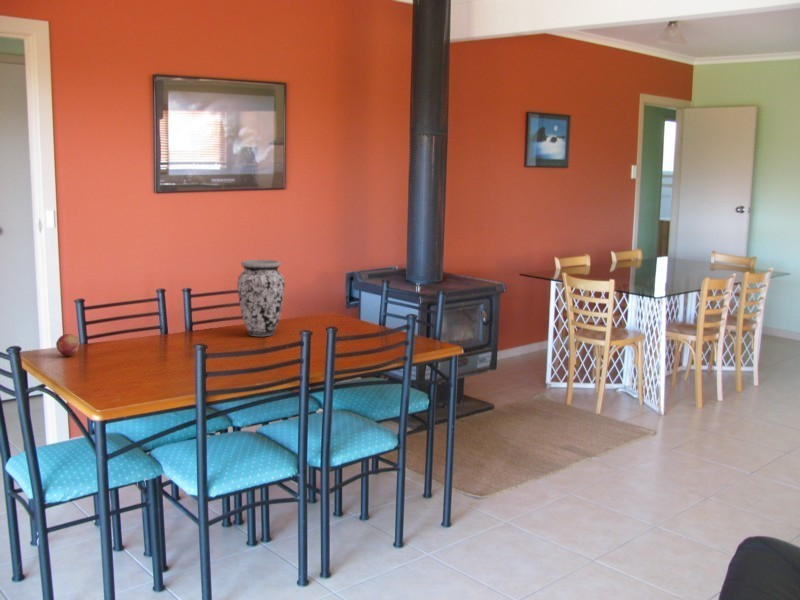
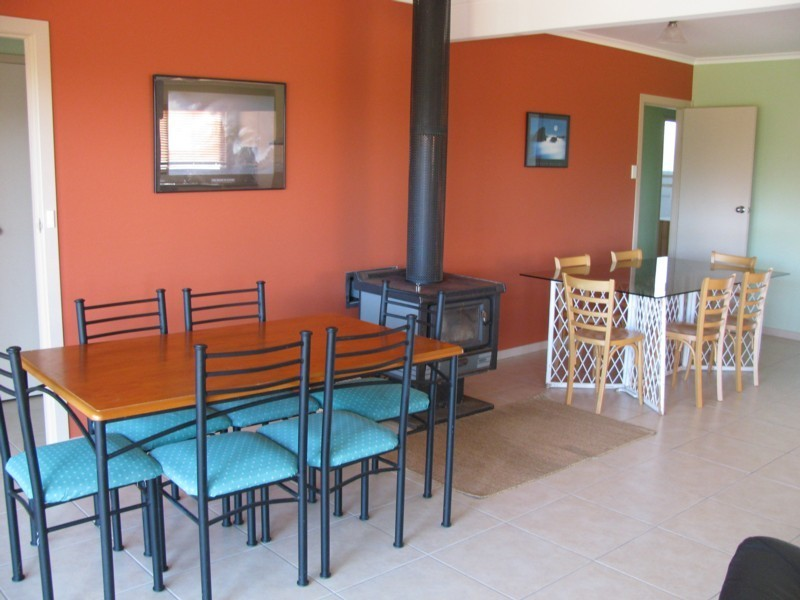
- fruit (67, 345)
- vase (261, 298)
